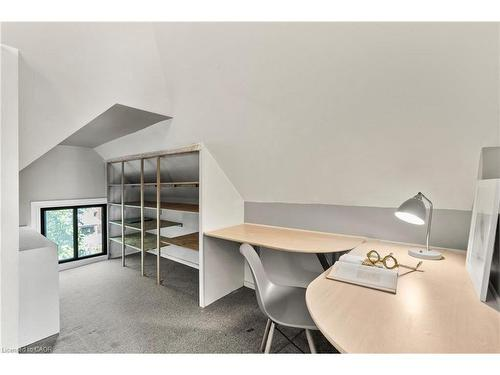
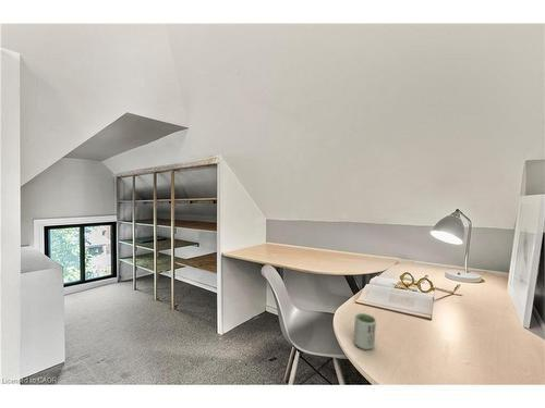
+ cup (364, 331)
